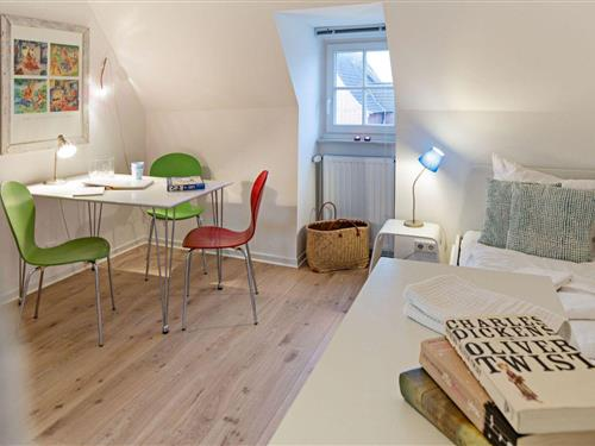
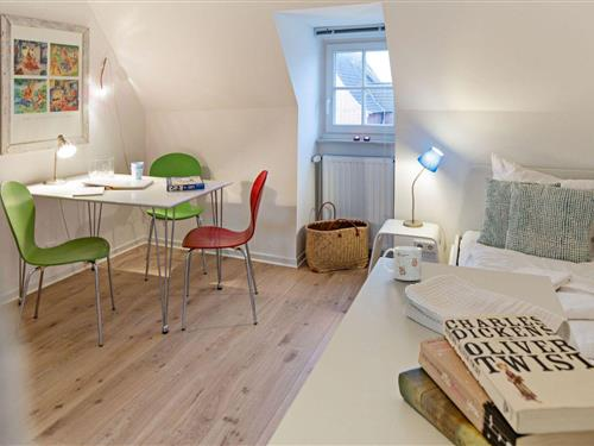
+ mug (400, 262)
